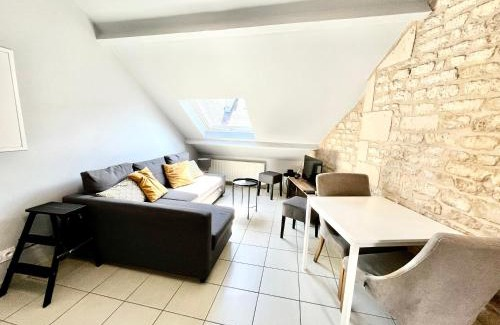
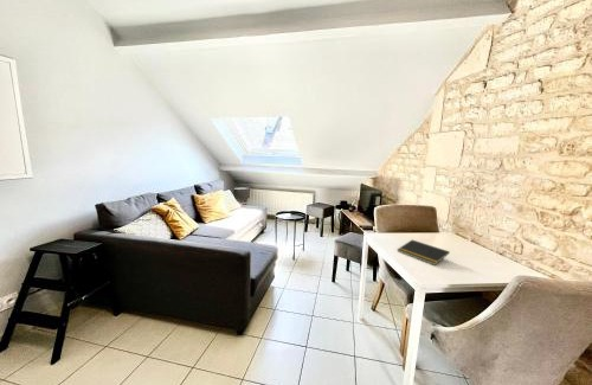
+ notepad (422, 251)
